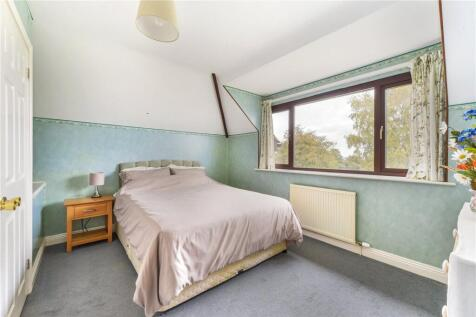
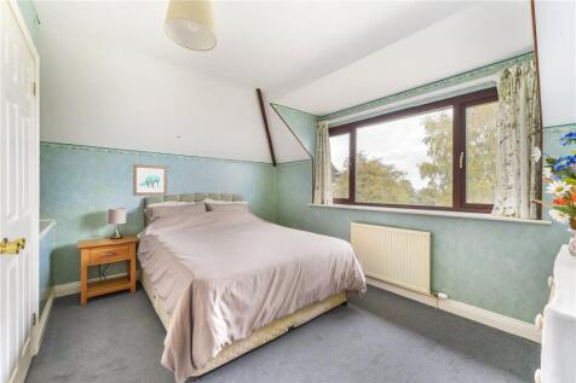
+ wall art (150, 180)
